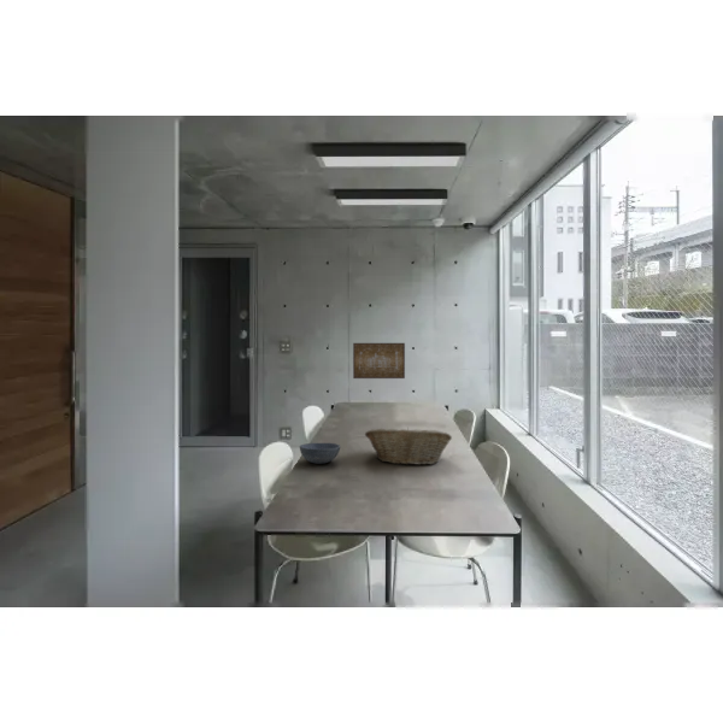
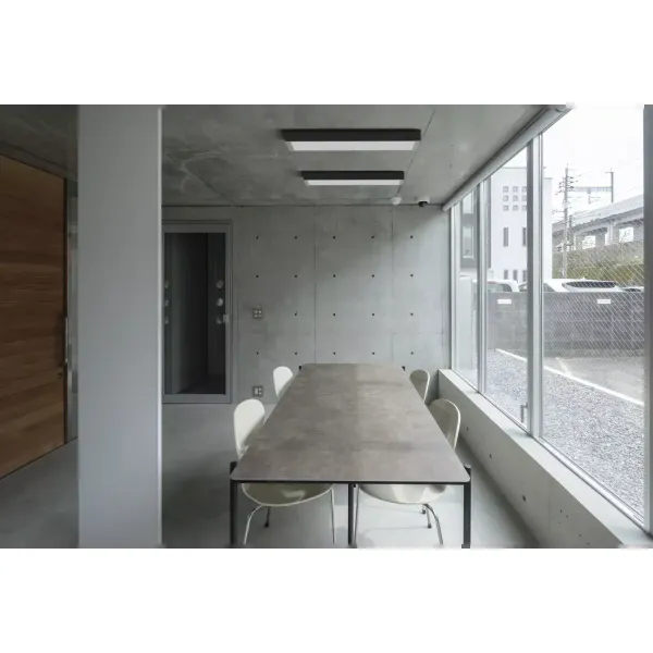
- fruit basket (407, 442)
- wall art (378, 360)
- bowl (319, 453)
